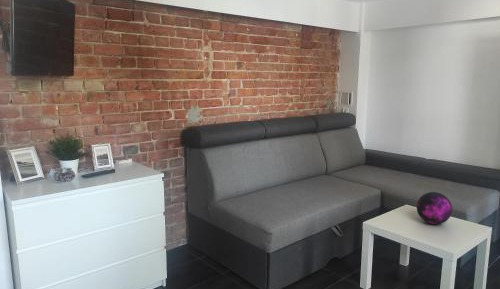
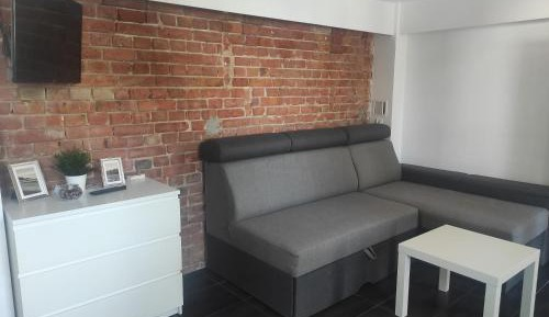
- decorative orb (434, 207)
